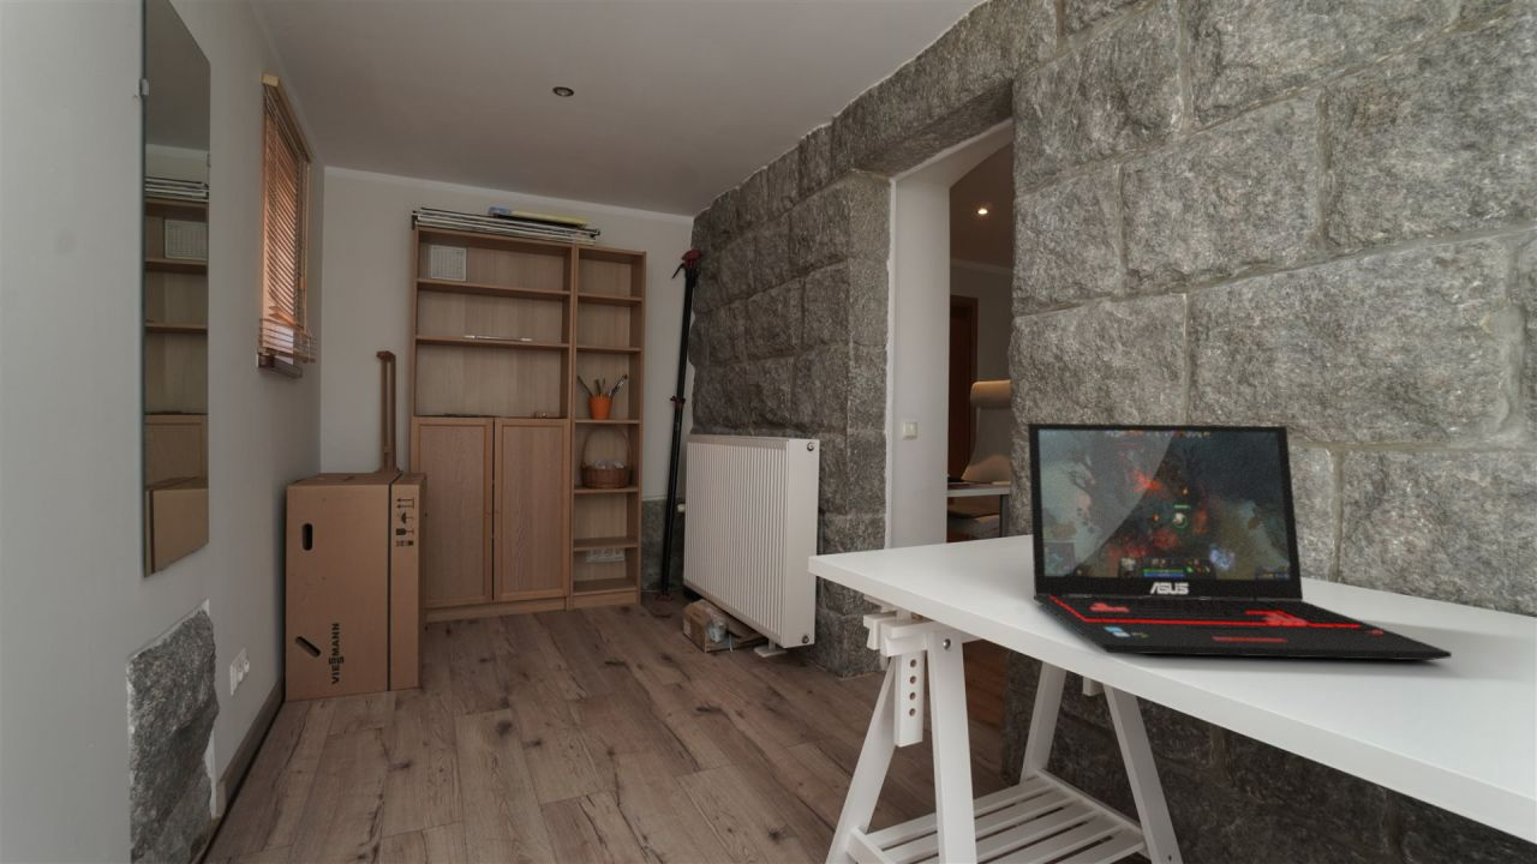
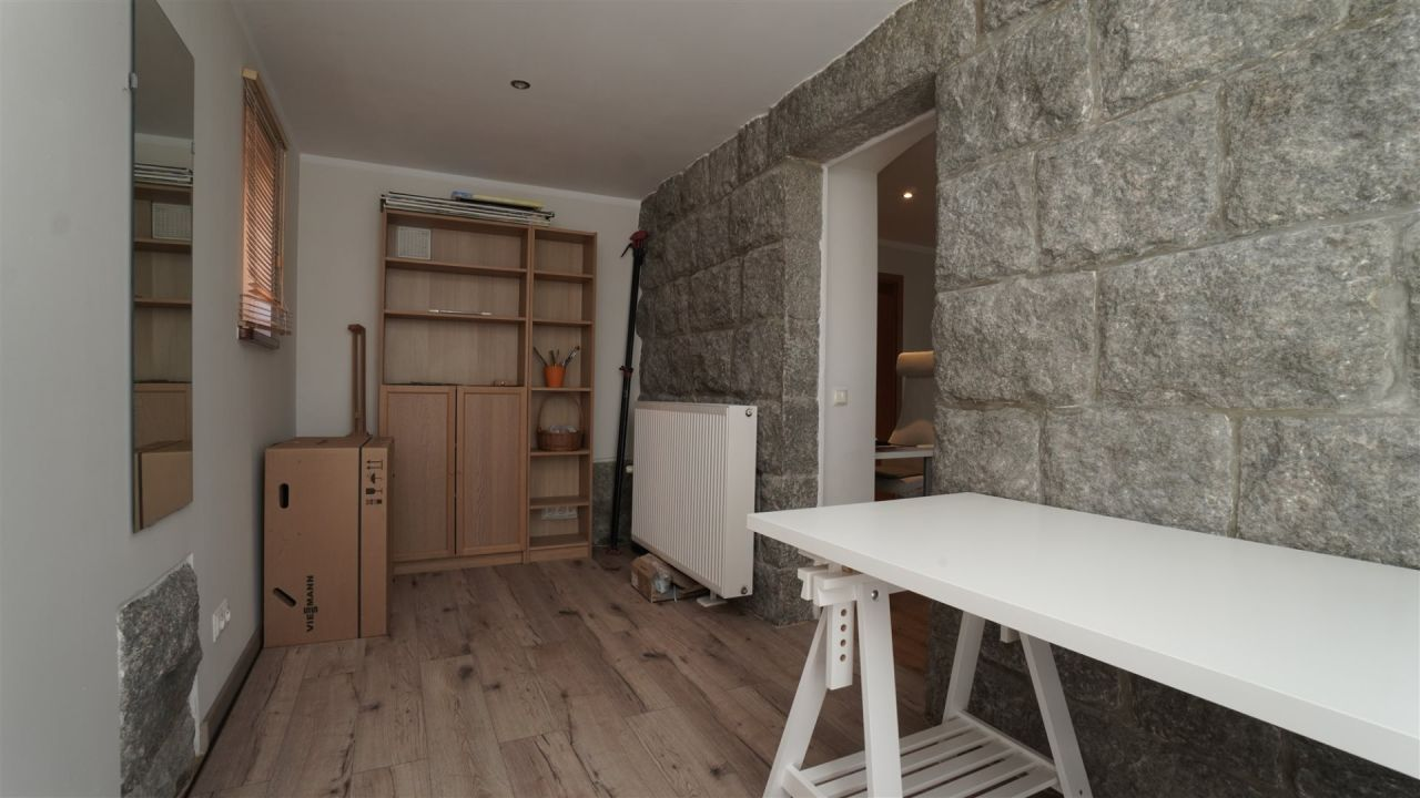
- laptop (1206, 526)
